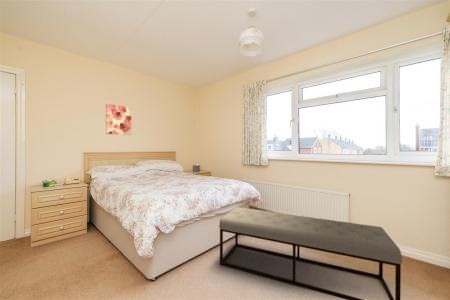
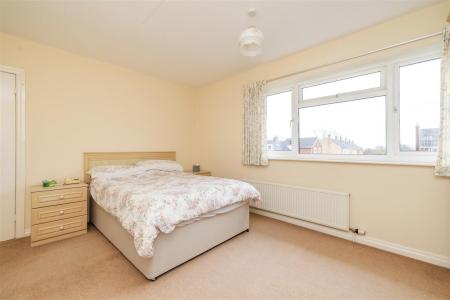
- wall art (119, 120)
- bench (296, 245)
